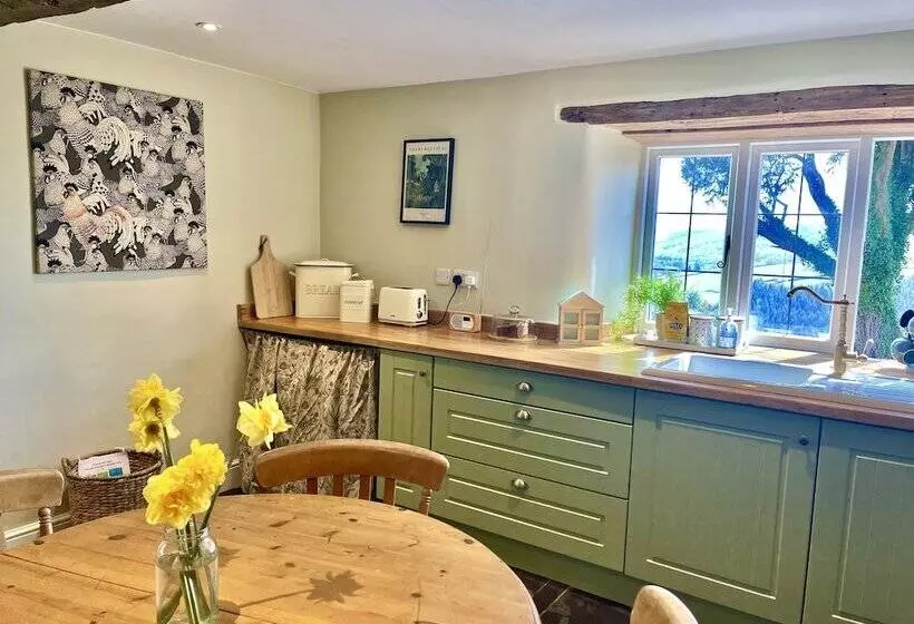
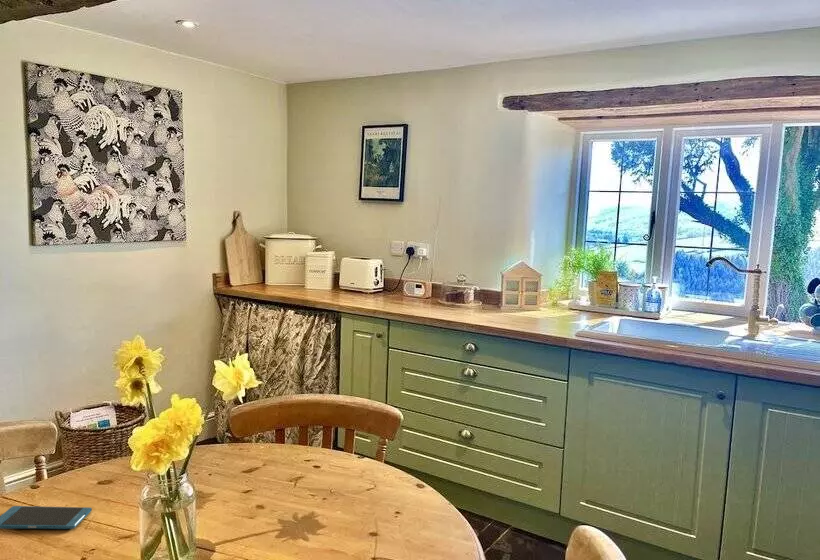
+ smartphone (42, 517)
